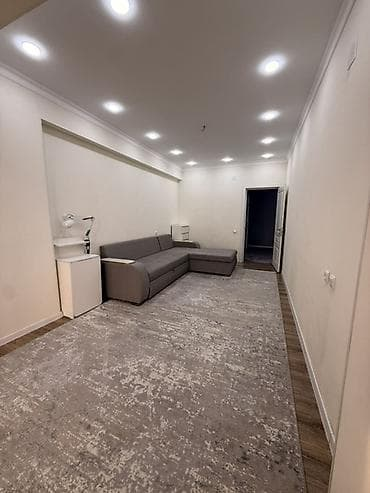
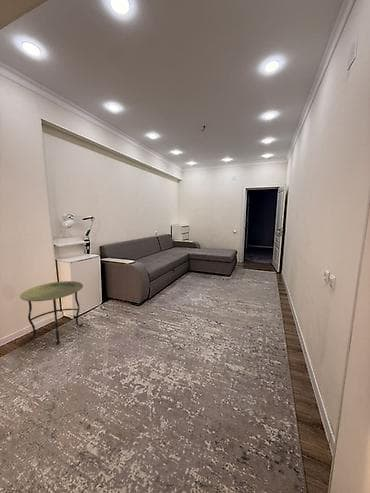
+ side table (55, 311)
